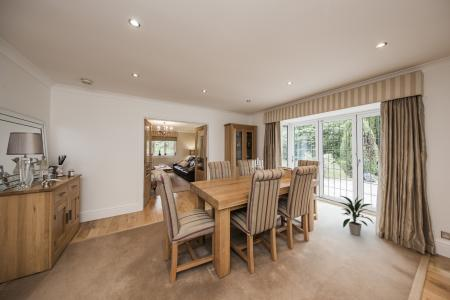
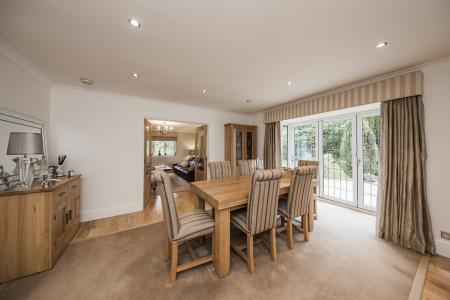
- indoor plant (353, 214)
